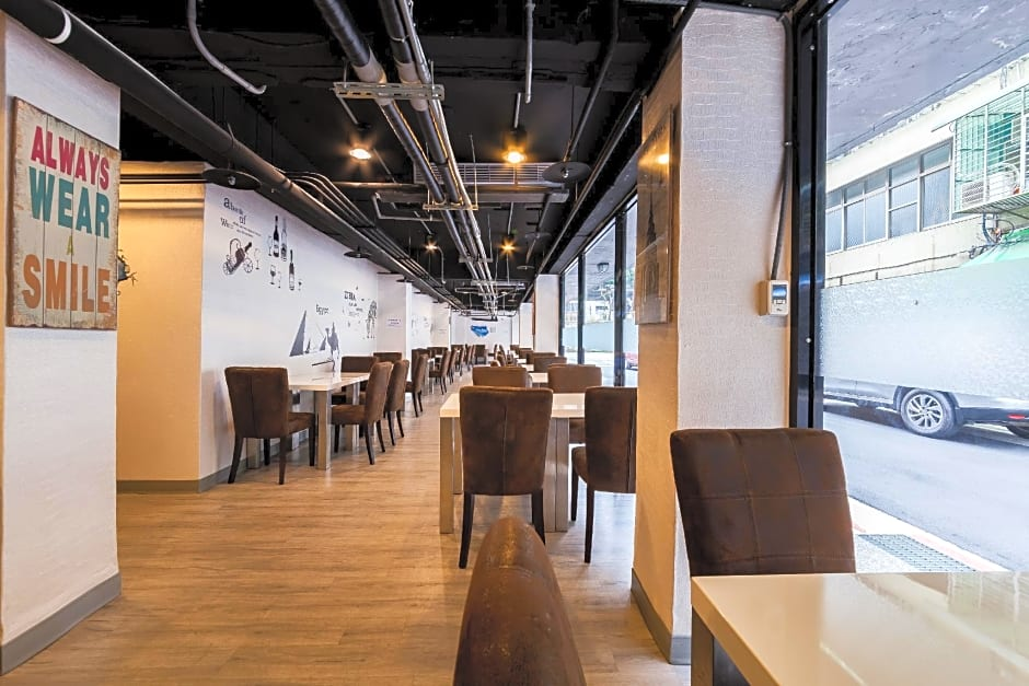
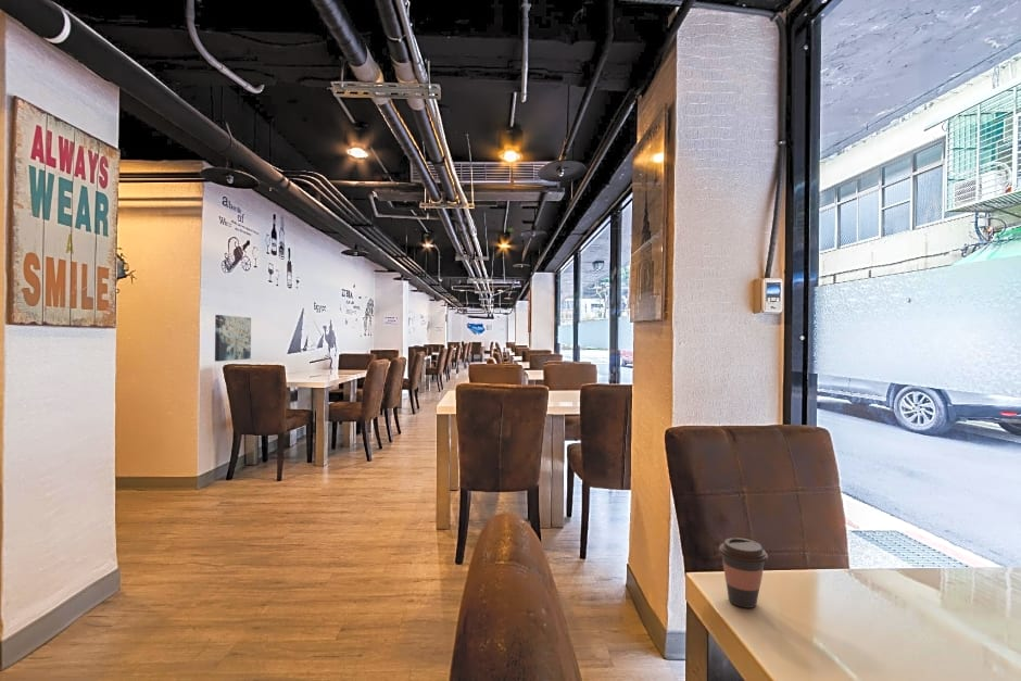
+ coffee cup (742, 572)
+ wall art (234, 338)
